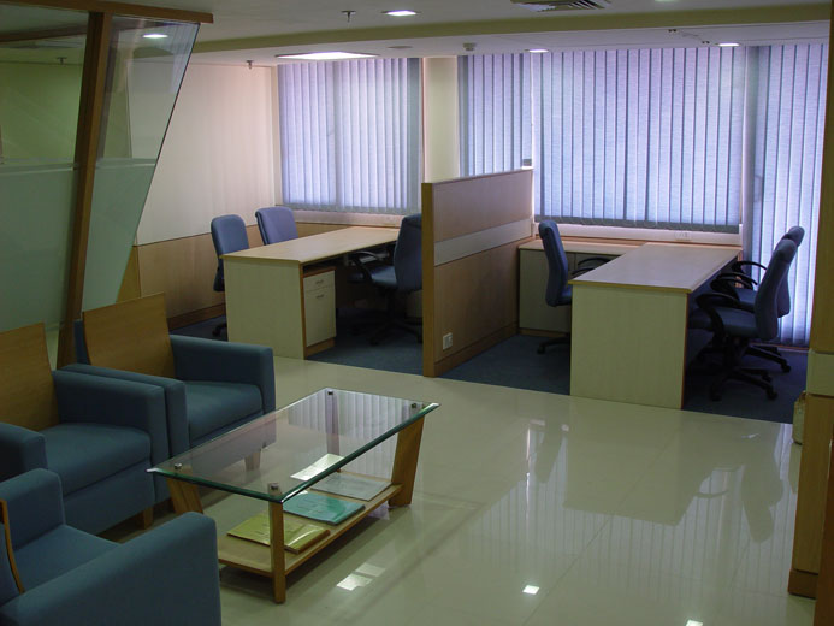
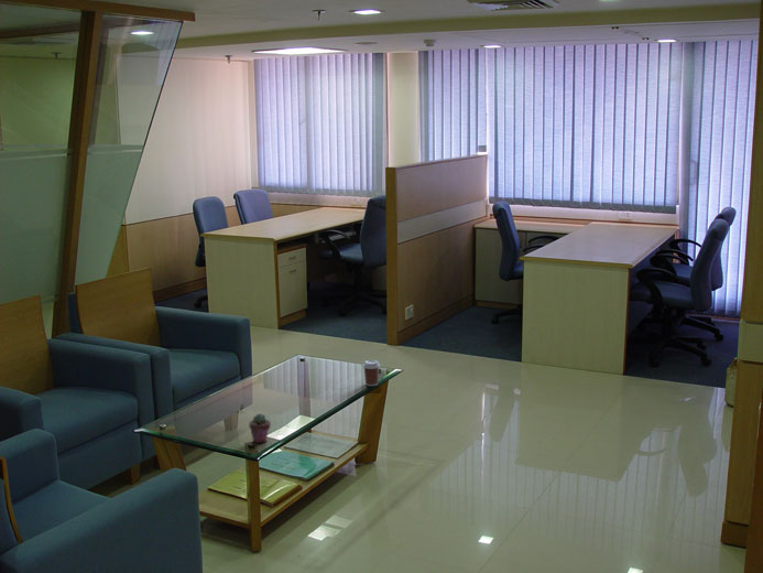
+ coffee cup (371, 372)
+ potted succulent (260, 426)
